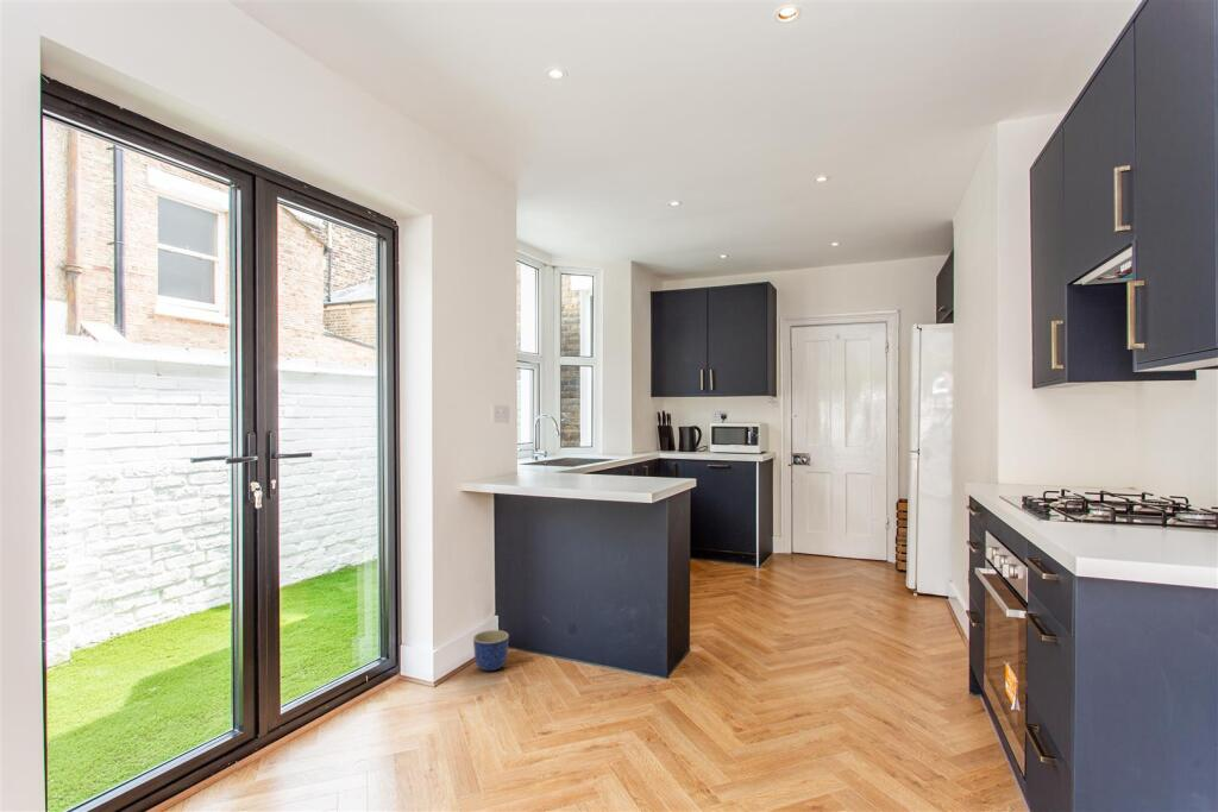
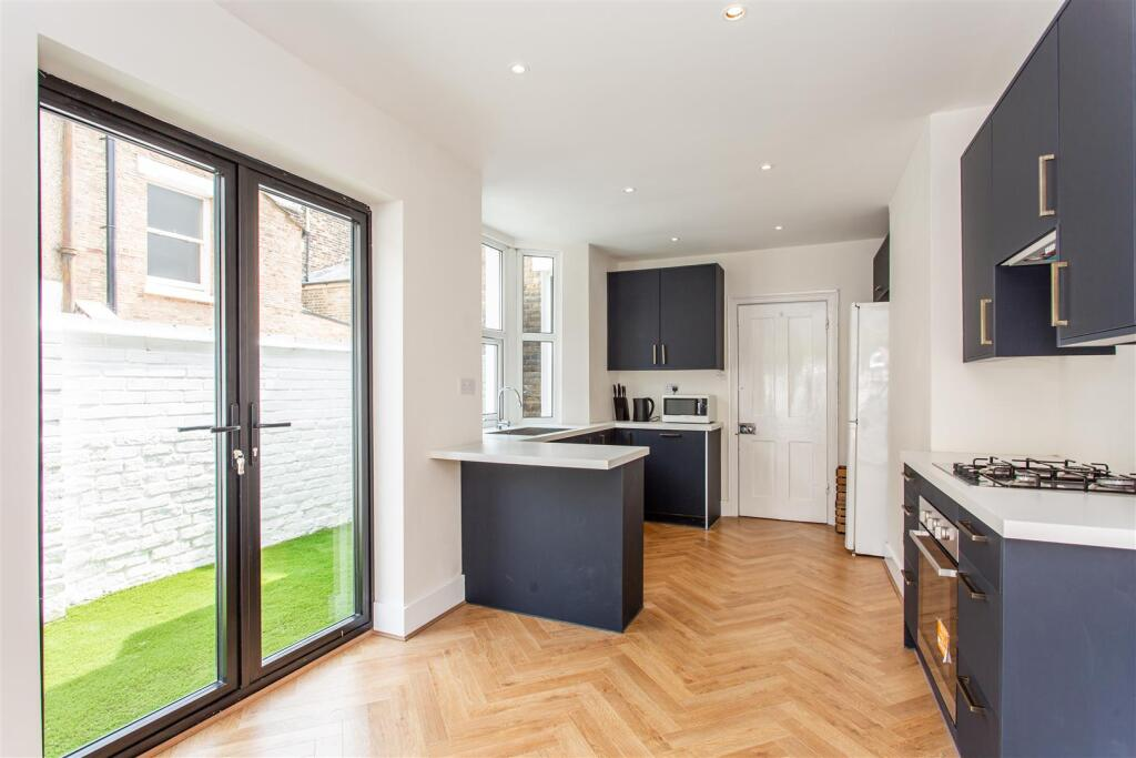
- planter (490, 652)
